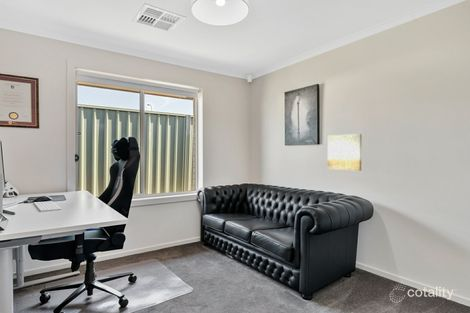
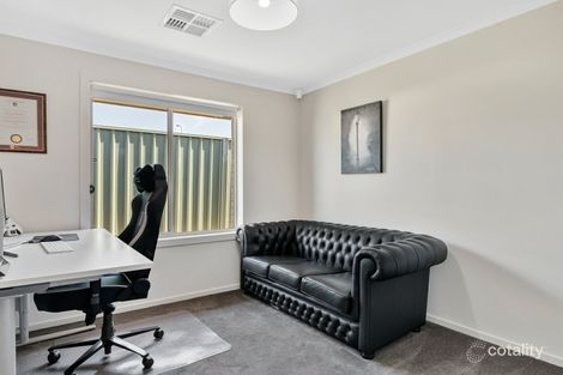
- wall art (343, 152)
